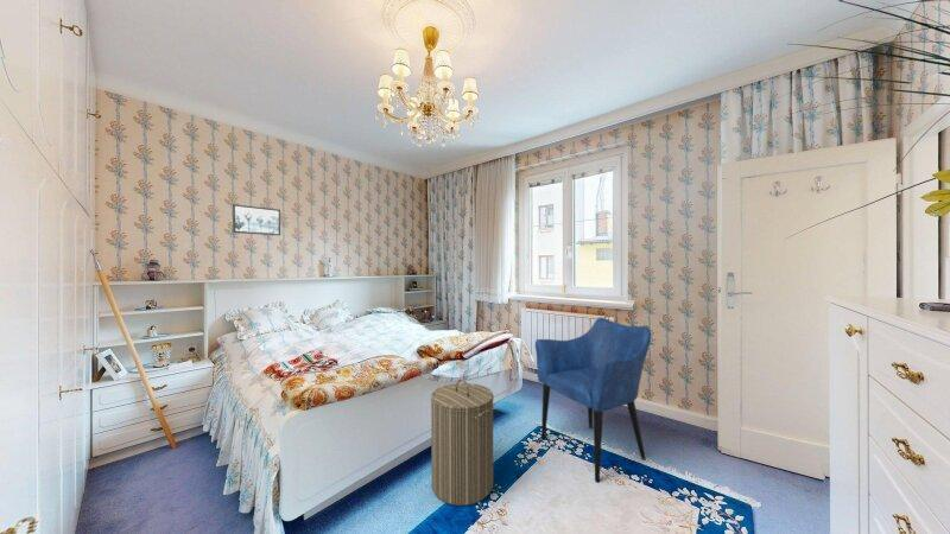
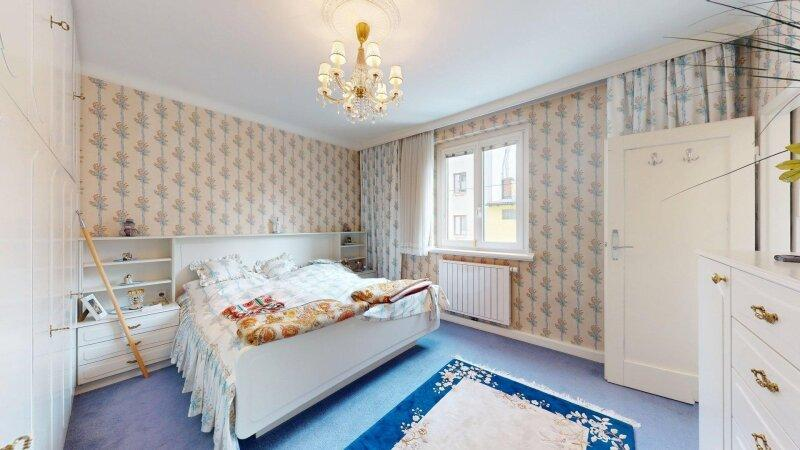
- armchair (597, 386)
- laundry hamper (462, 431)
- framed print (256, 220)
